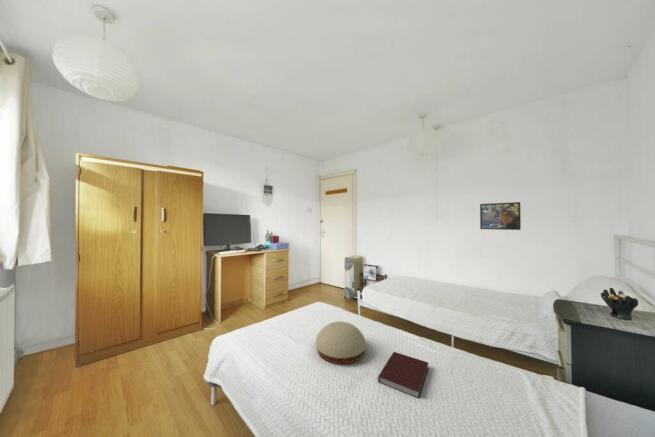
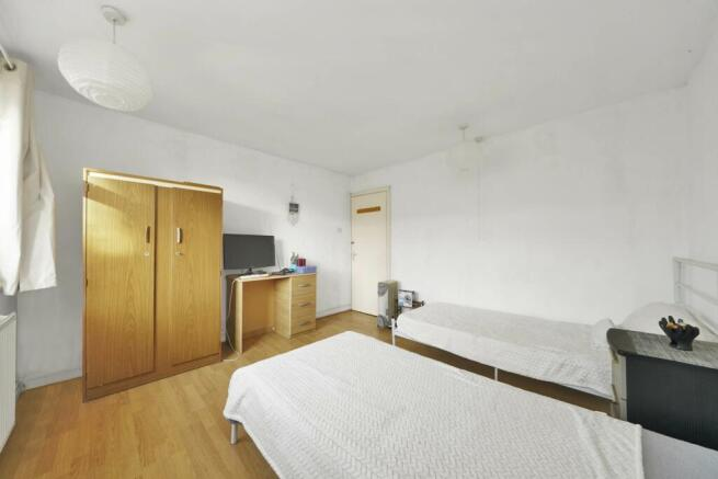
- notebook (404, 372)
- cushion (340, 337)
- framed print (499, 216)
